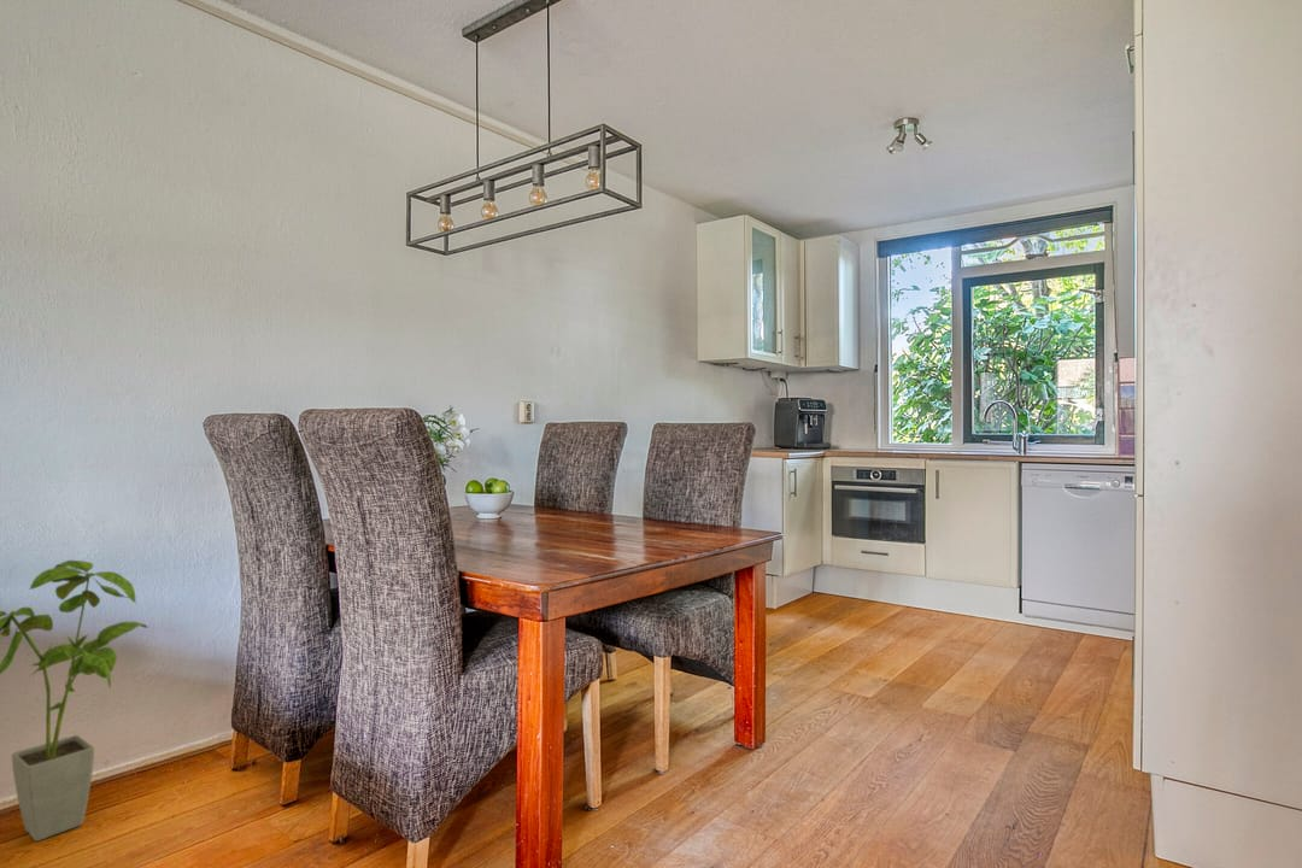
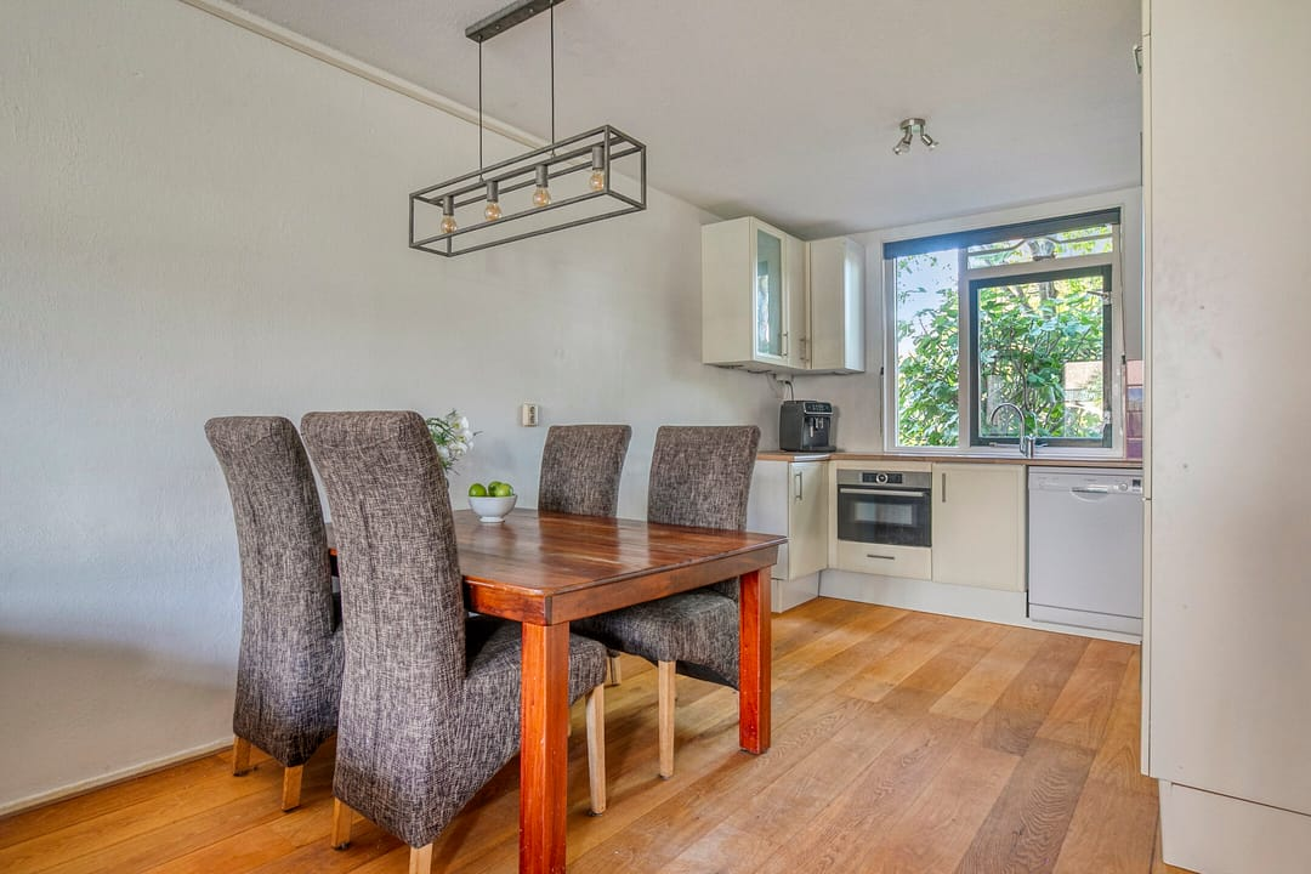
- house plant (75, 691)
